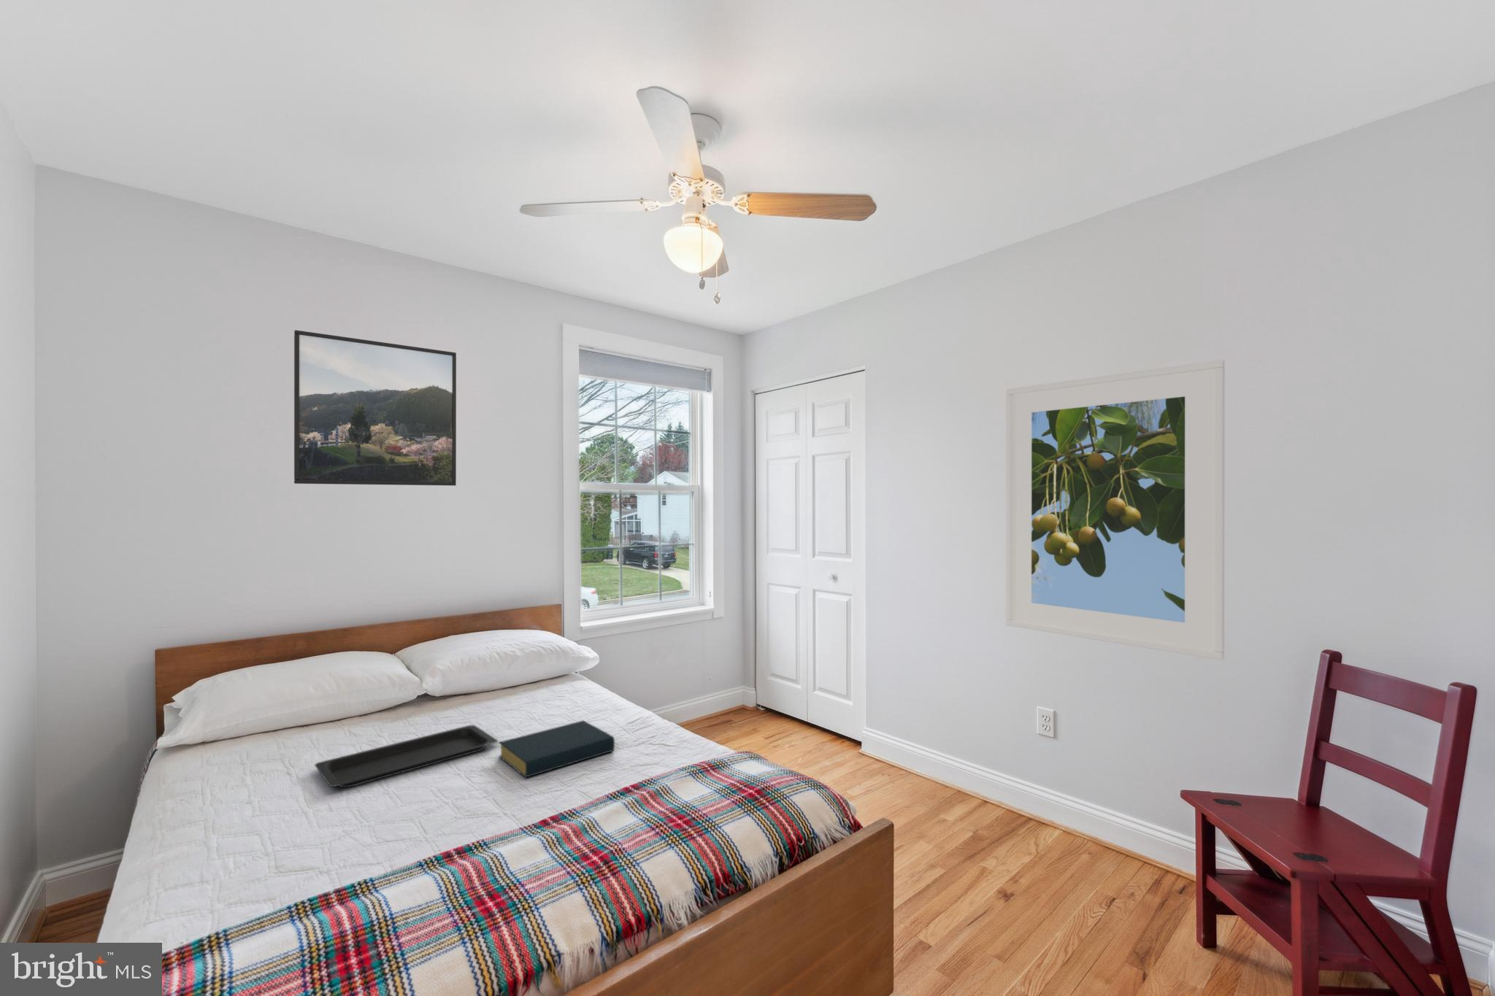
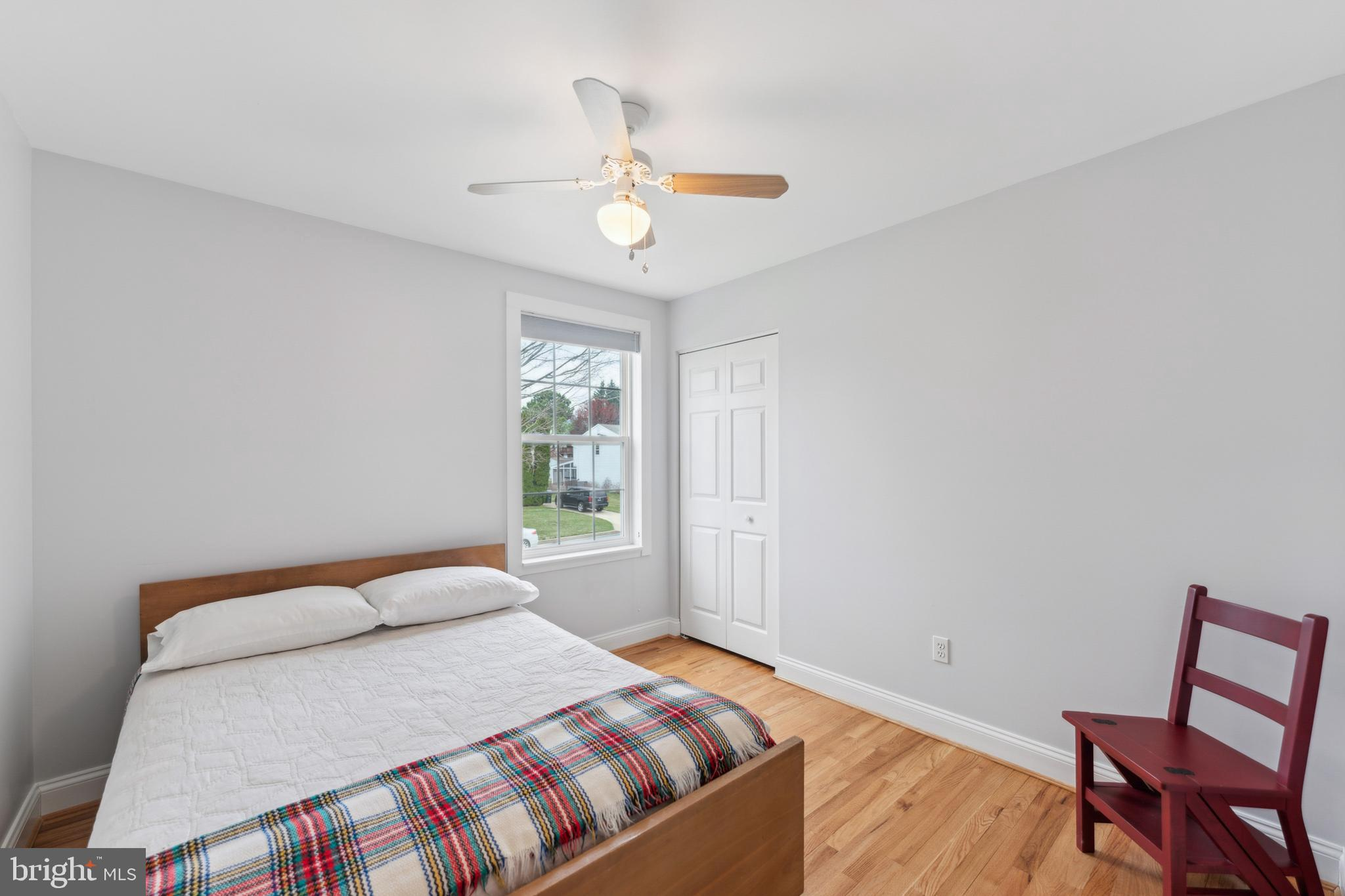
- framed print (380, 414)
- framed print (1102, 508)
- serving tray (410, 755)
- hardback book (557, 747)
